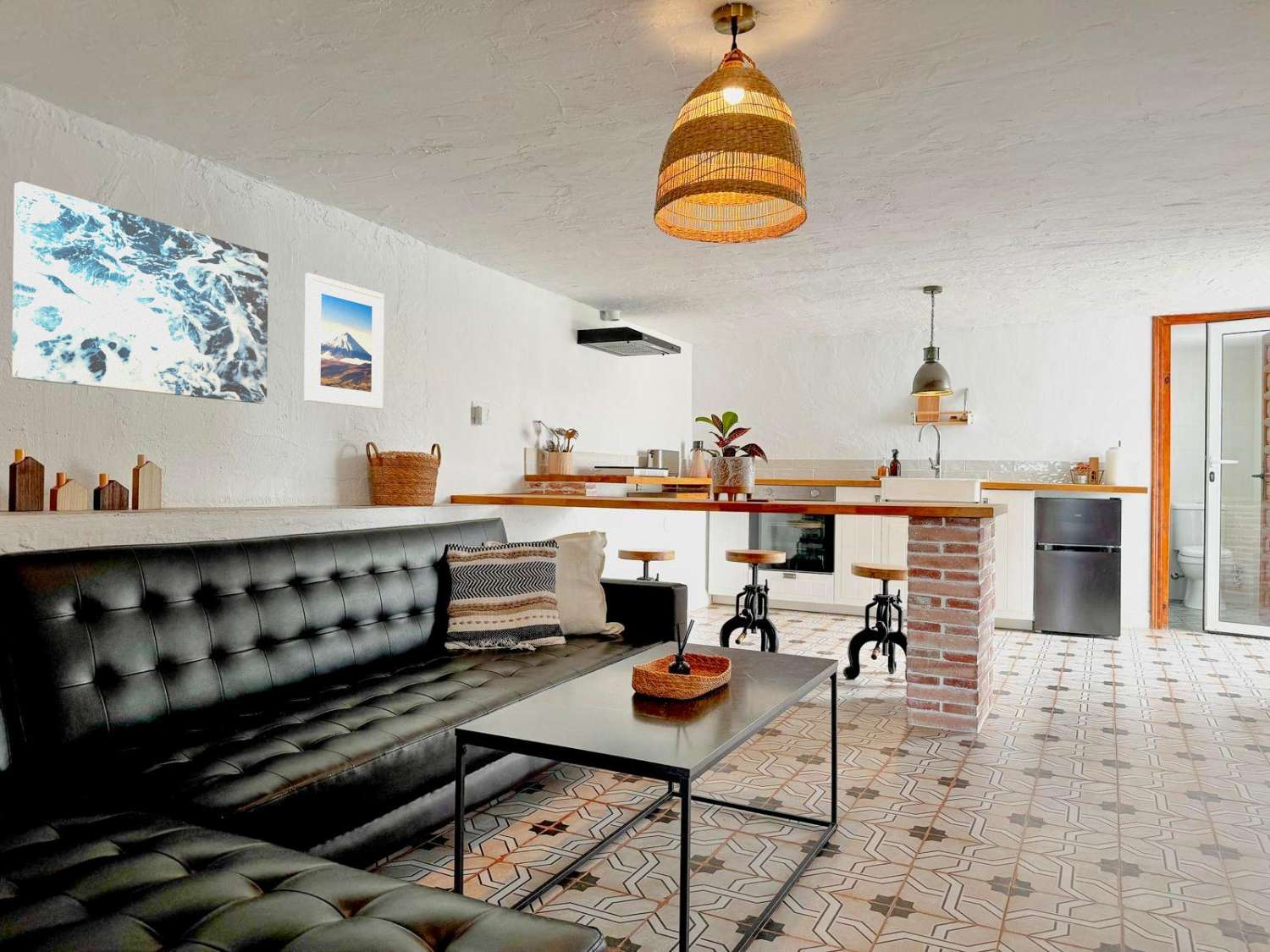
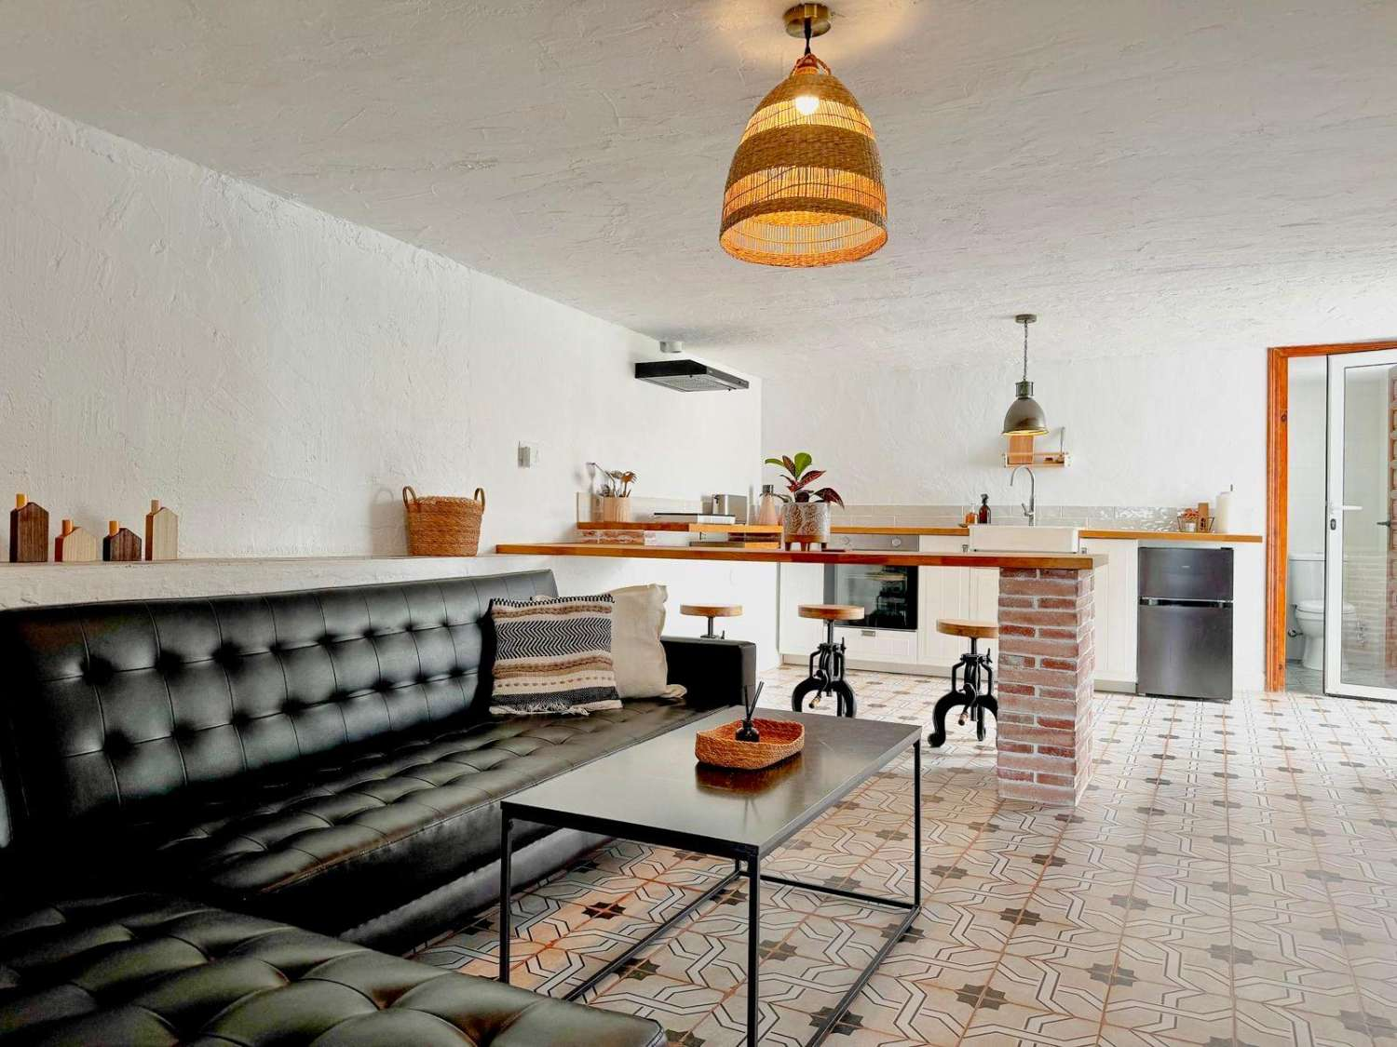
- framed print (345, 344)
- wall art (157, 307)
